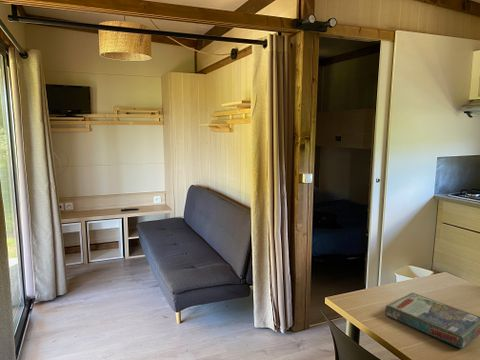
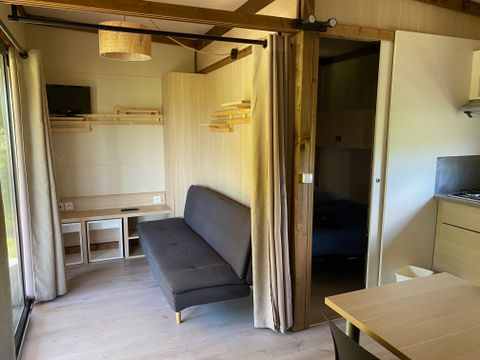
- board game (433, 316)
